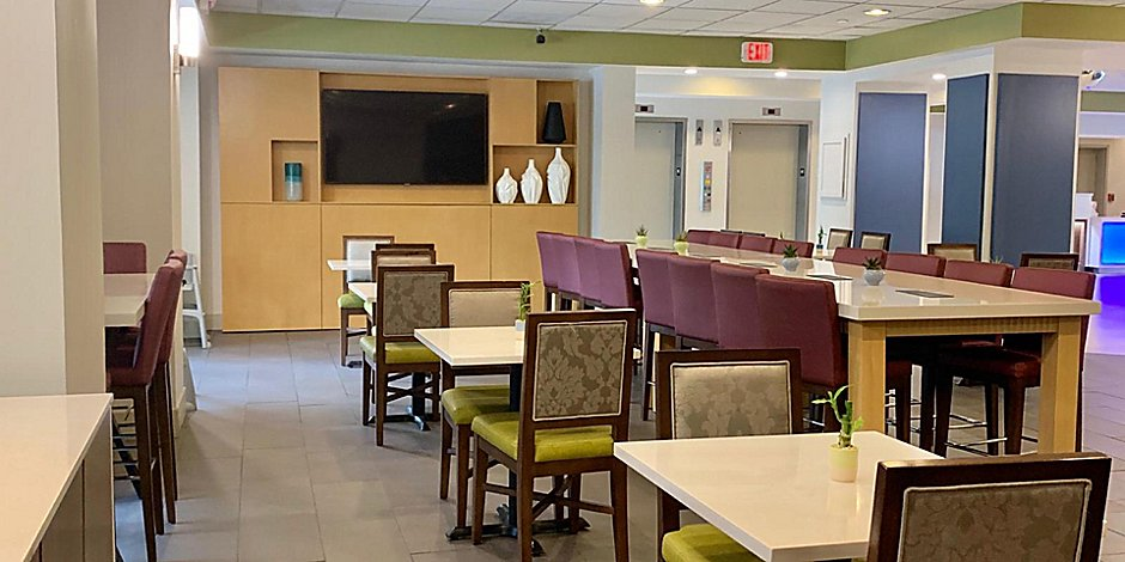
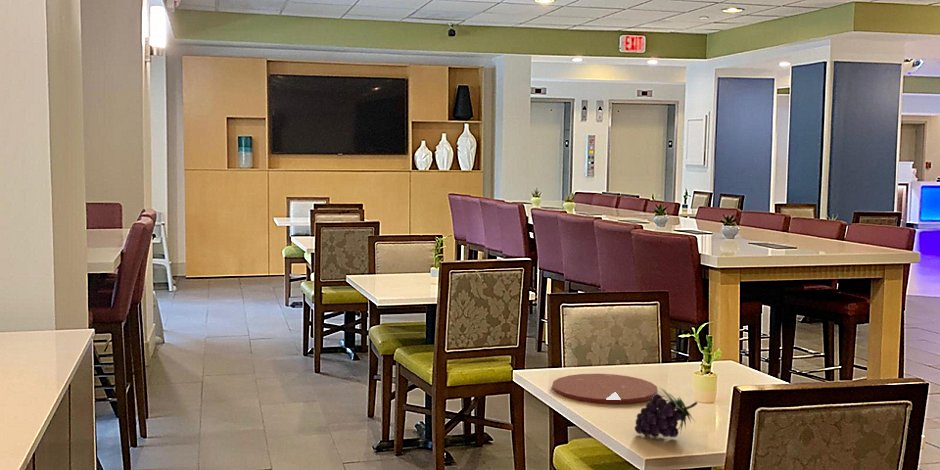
+ plate (604, 387)
+ fruit (666, 413)
